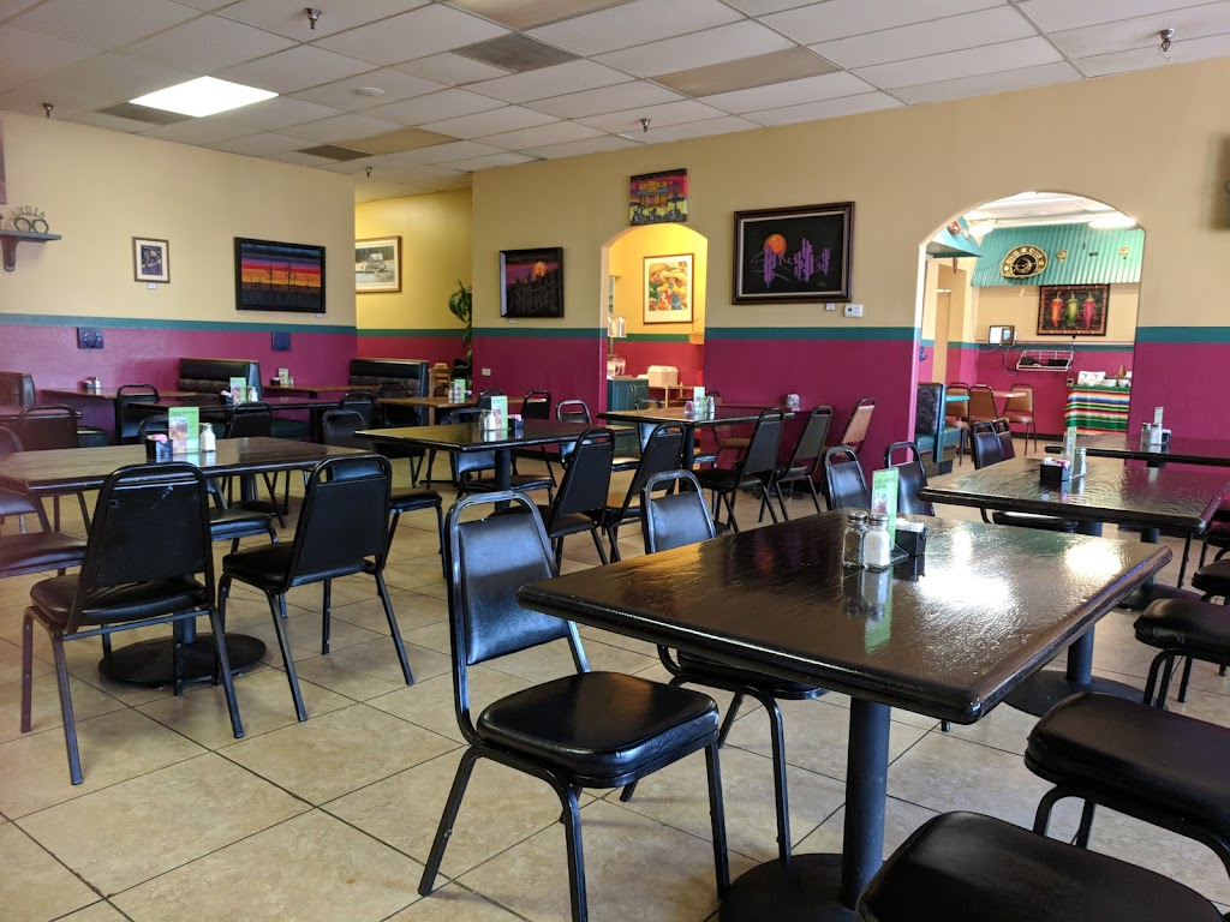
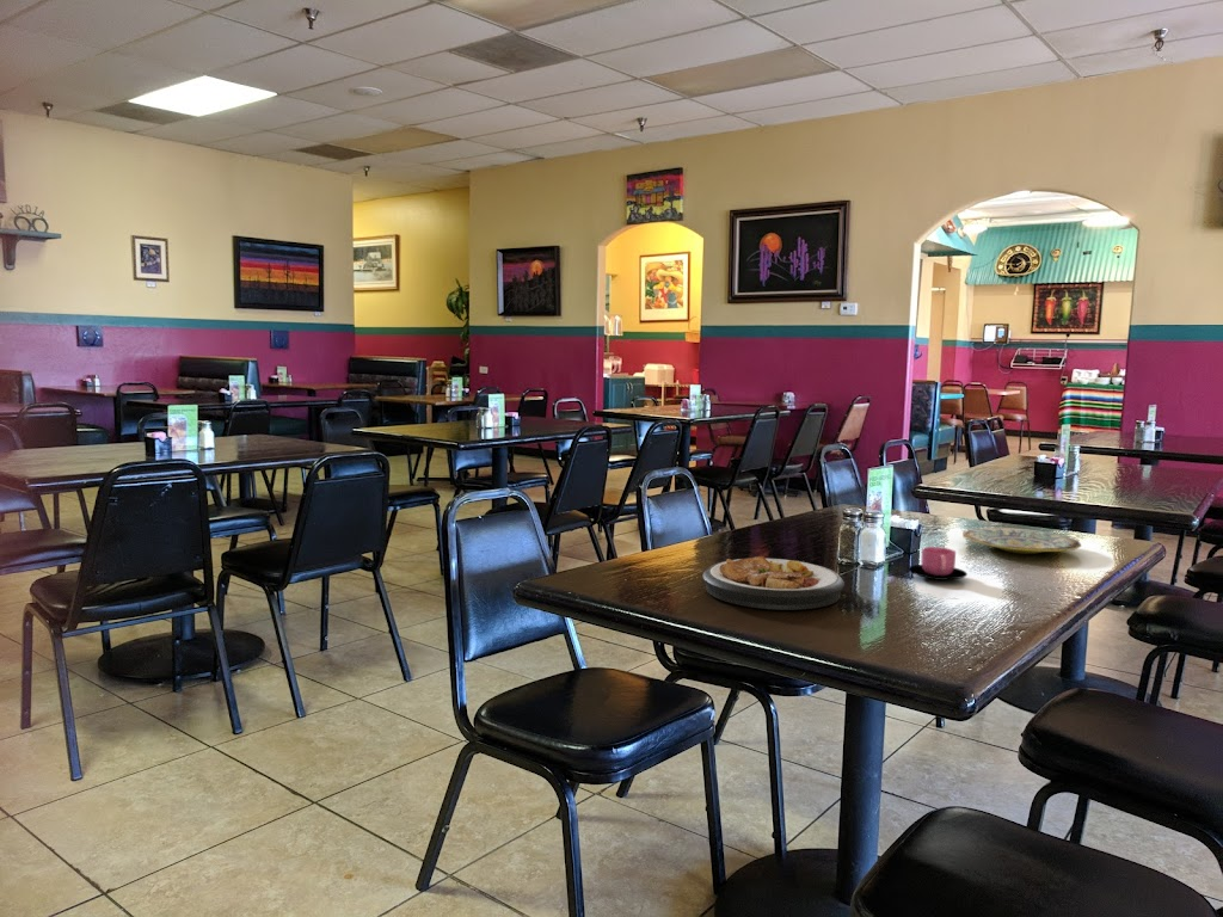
+ plate (772, 576)
+ cup (938, 564)
+ plate (1019, 543)
